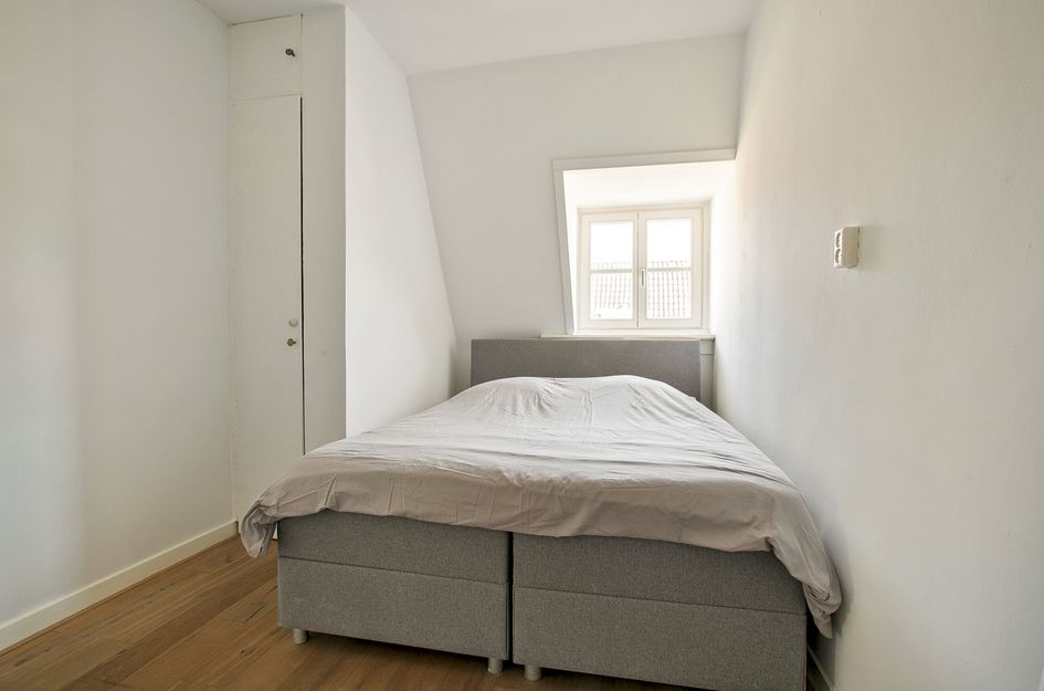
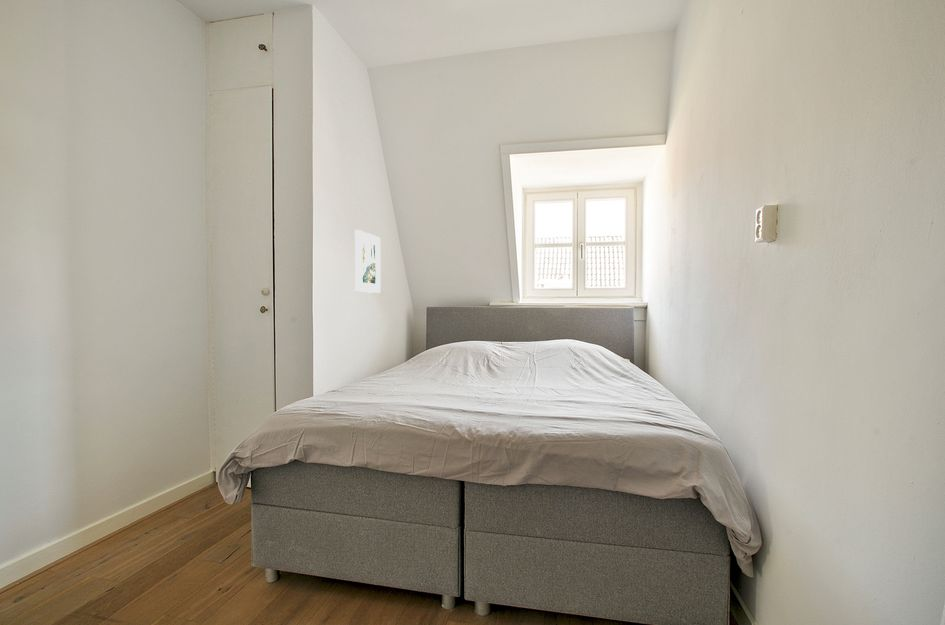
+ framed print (368, 263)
